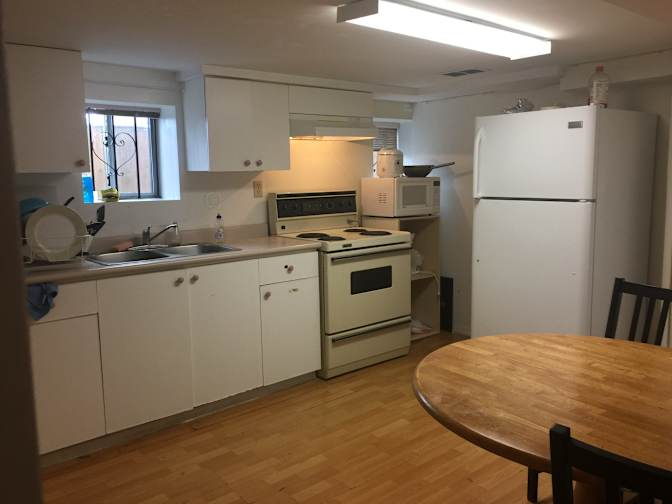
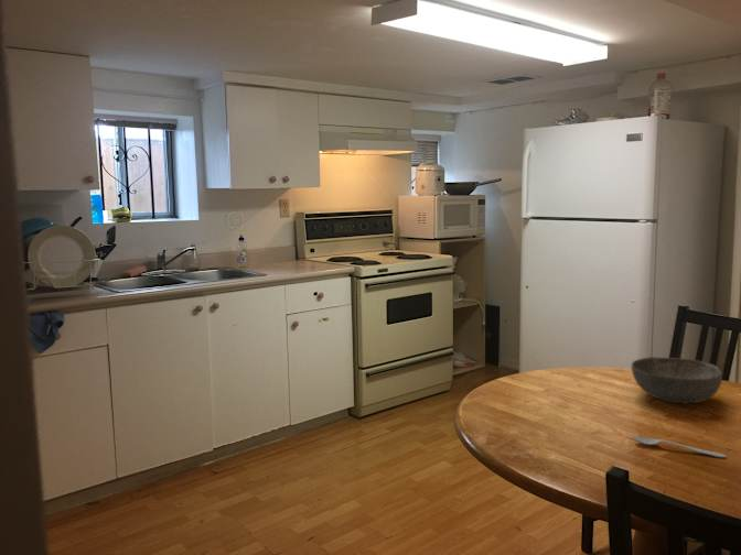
+ spoon (677, 445)
+ bowl (675, 382)
